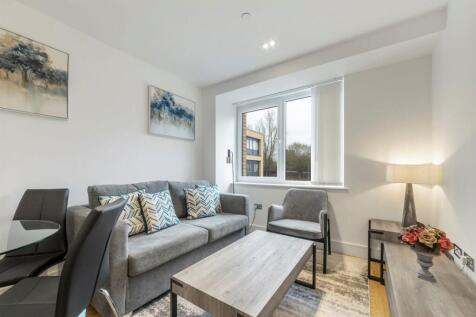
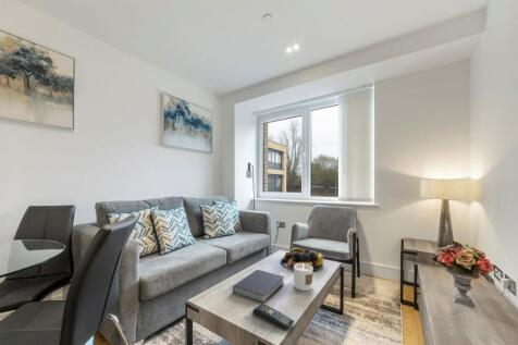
+ fruit bowl (300, 256)
+ candle (303, 274)
+ remote control (272, 315)
+ book (259, 284)
